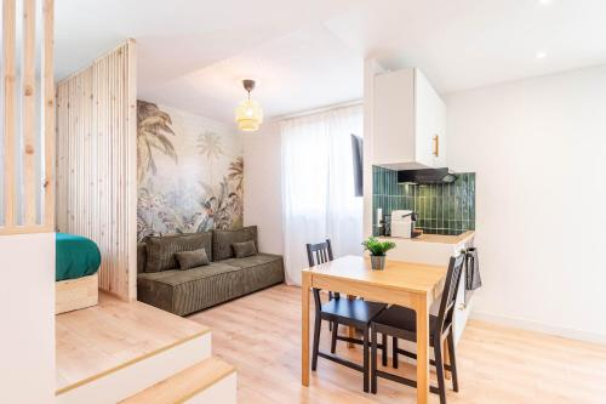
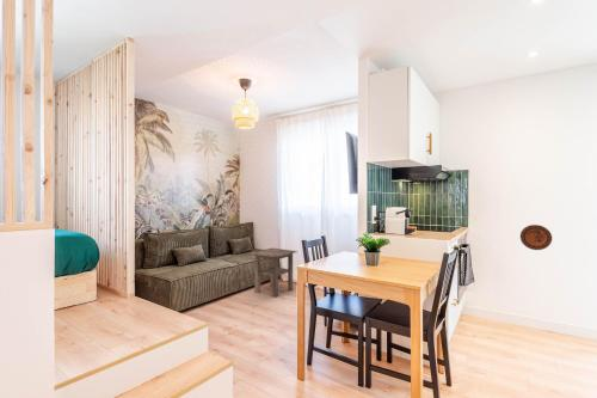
+ side table (273, 270)
+ decorative plate (535, 237)
